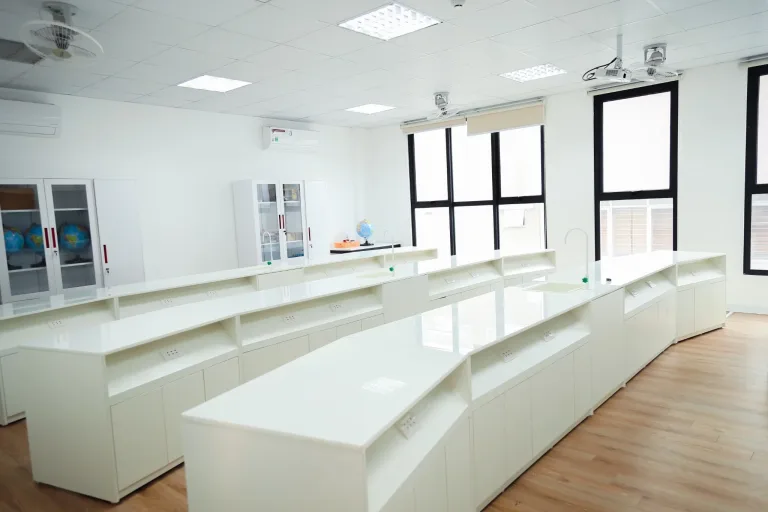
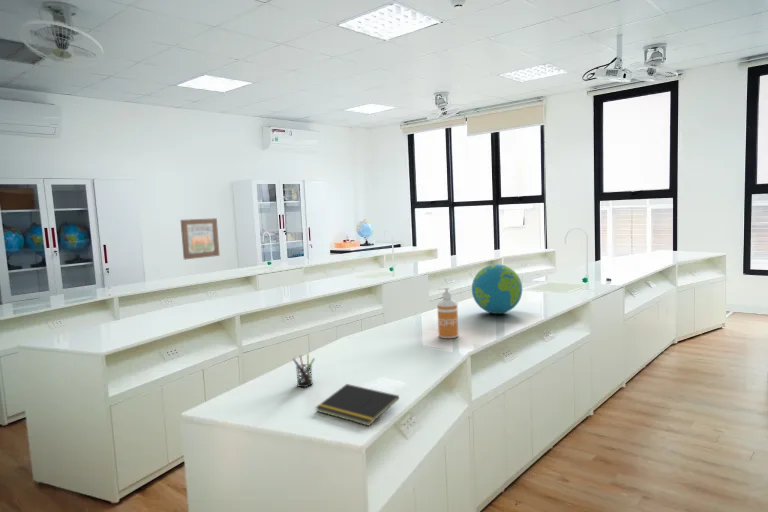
+ globe (496, 288)
+ notepad (357, 403)
+ soap dispenser (447, 311)
+ pen holder (305, 368)
+ wall art (200, 238)
